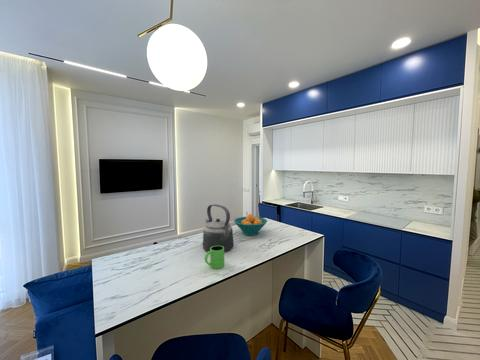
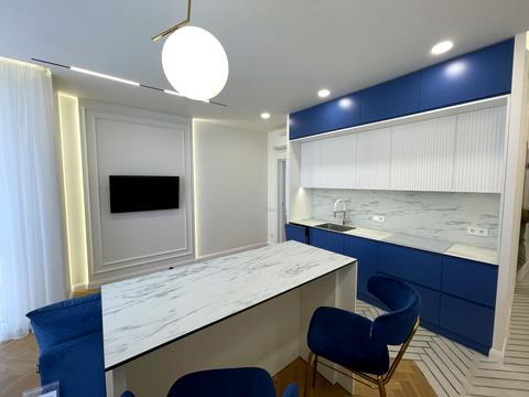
- mug (214, 257)
- fruit bowl (250, 223)
- kettle (216, 225)
